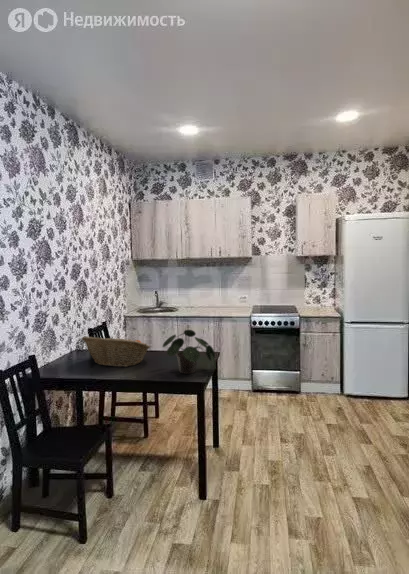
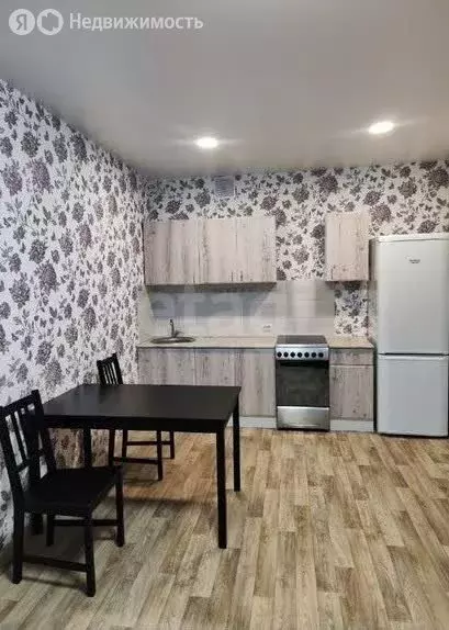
- potted plant (189, 351)
- fruit basket (116, 348)
